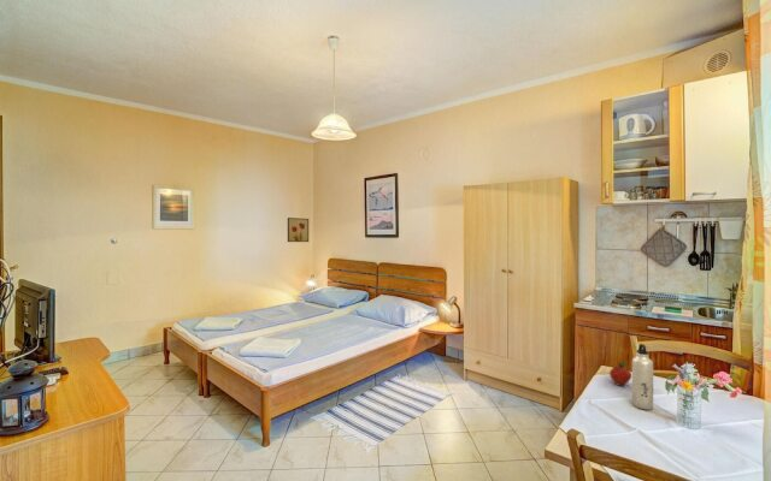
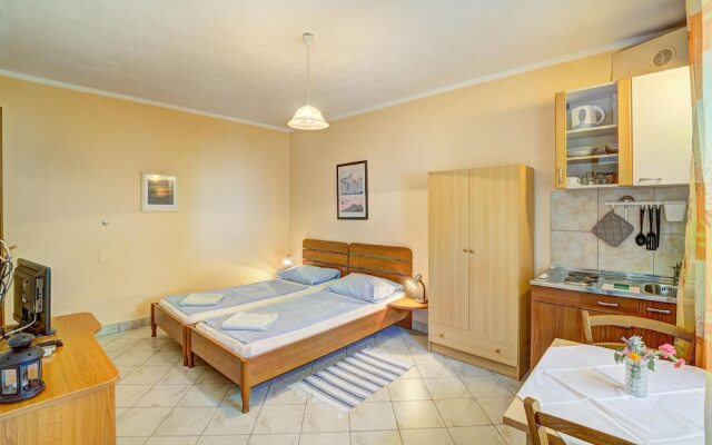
- water bottle (642, 375)
- wall art (298, 230)
- fruit (620, 373)
